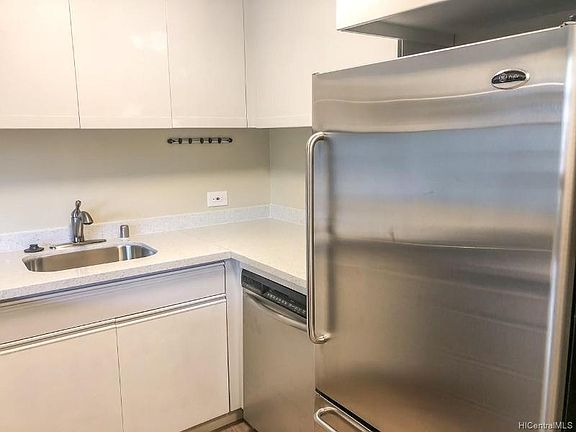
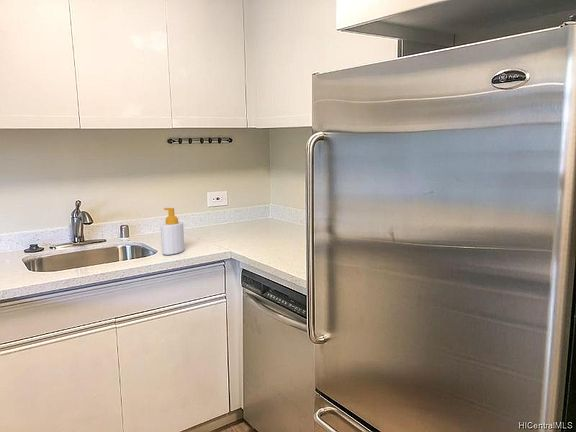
+ soap bottle (172, 230)
